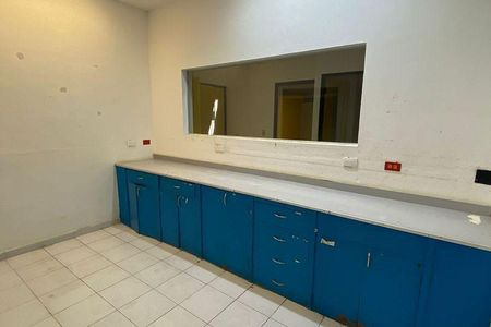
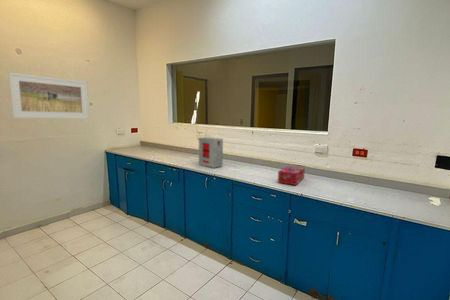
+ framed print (53, 98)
+ tissue box (291, 174)
+ cereal box (210, 151)
